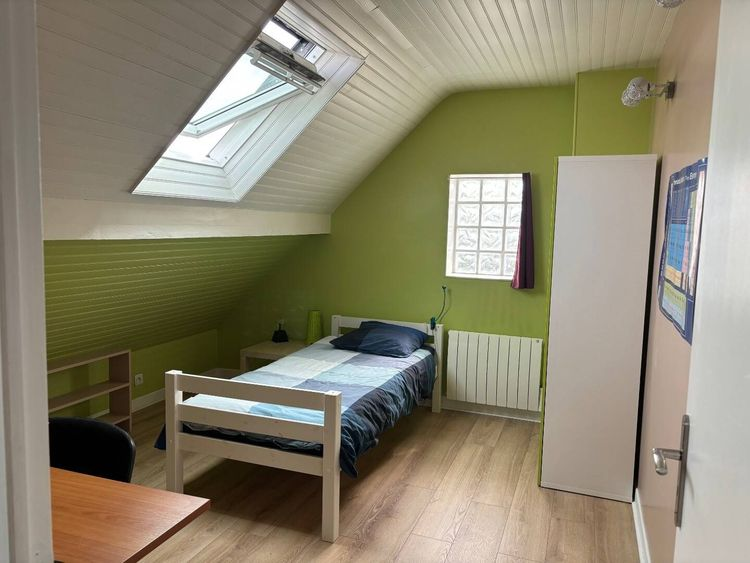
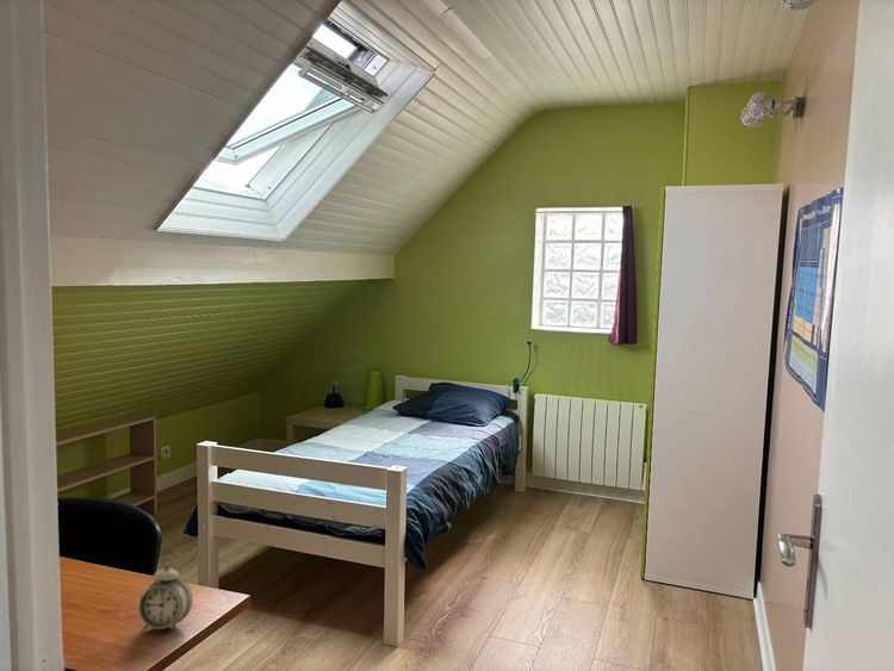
+ alarm clock (164, 594)
